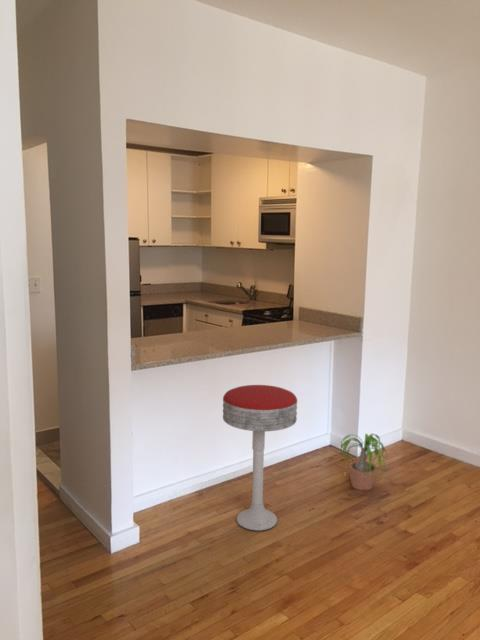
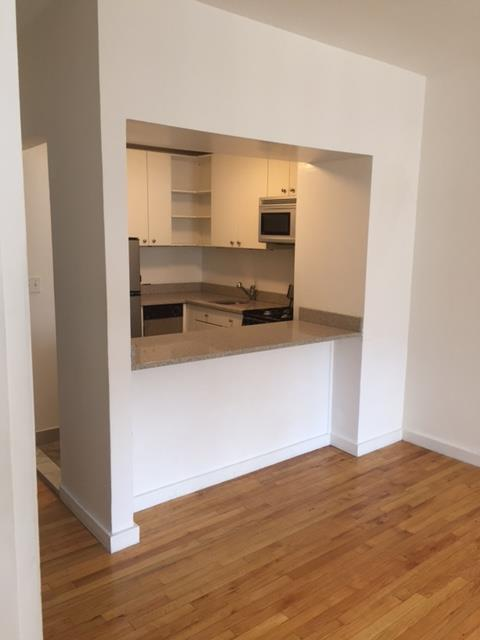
- bar stool (258, 455)
- potted plant (369, 461)
